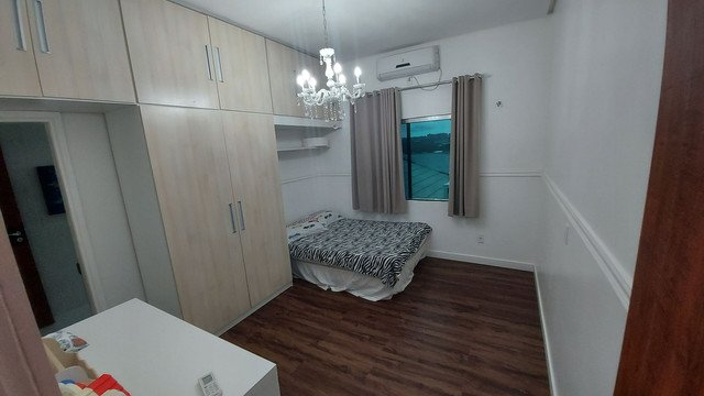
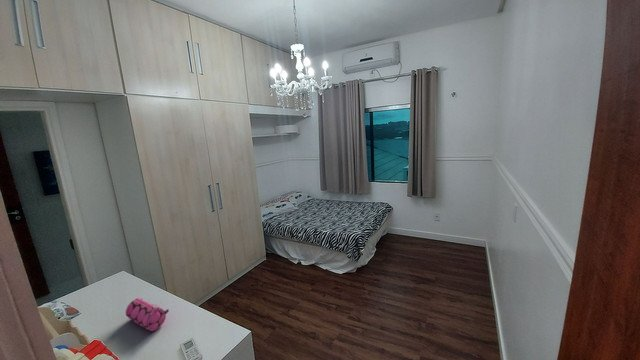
+ pencil case (145, 312)
